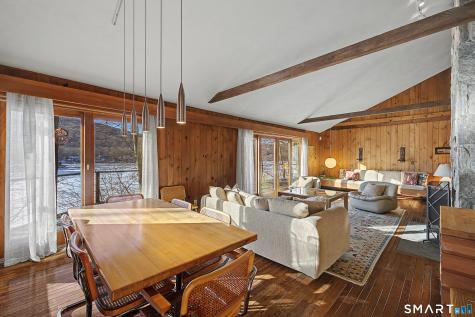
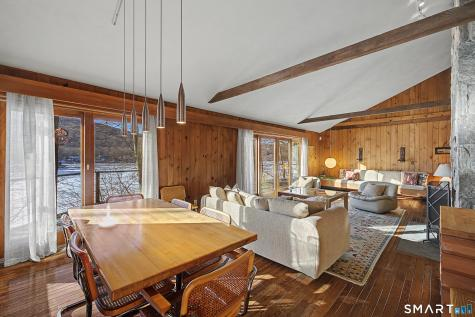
+ candle holder (108, 213)
